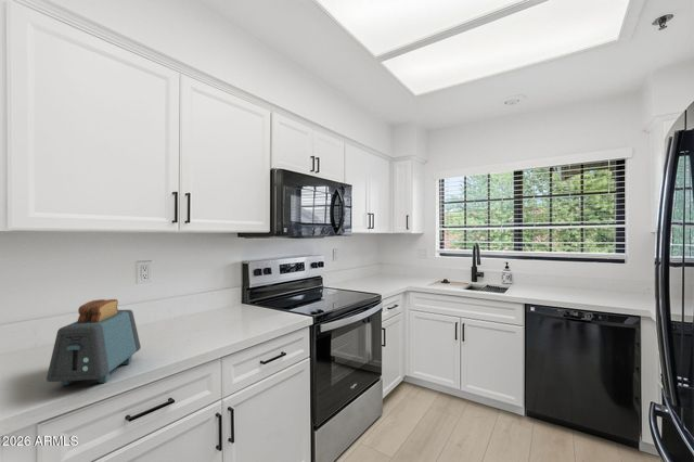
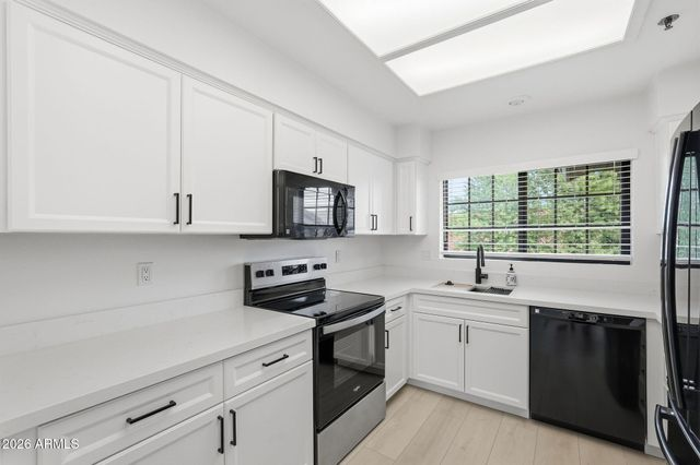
- toaster (99, 336)
